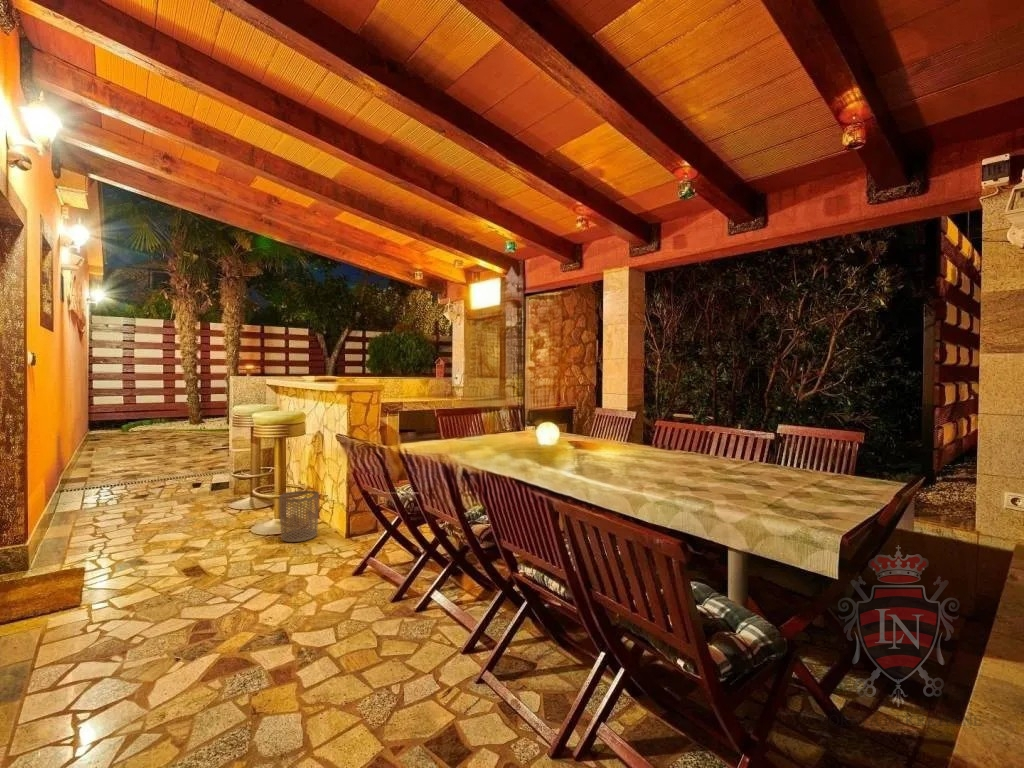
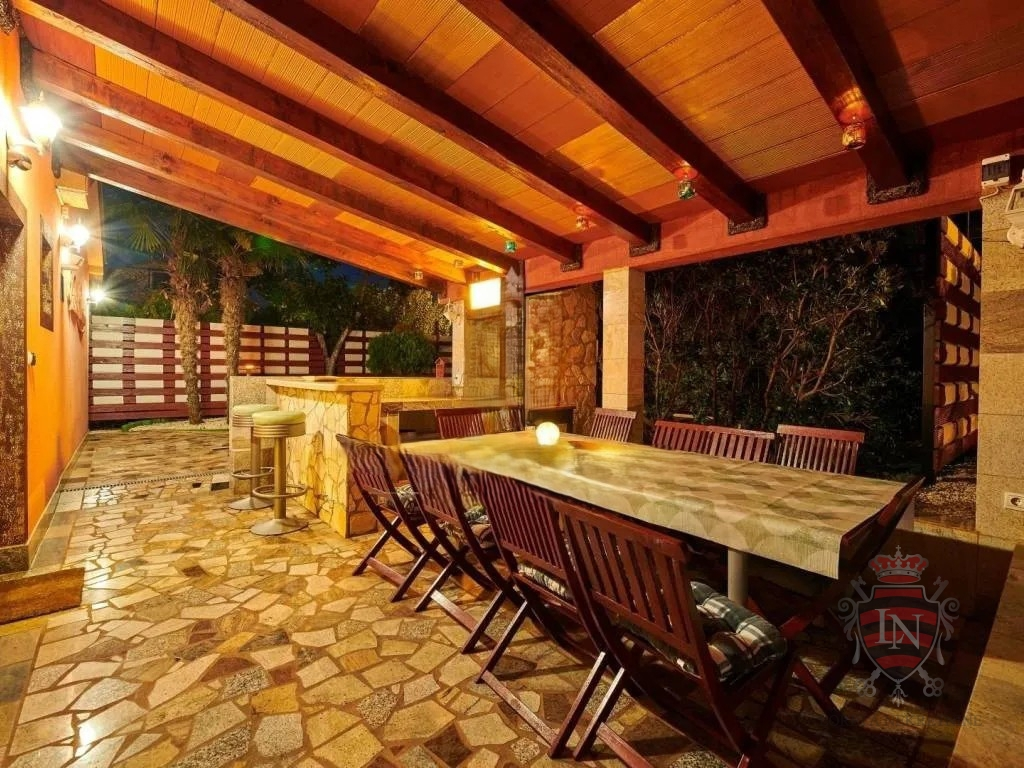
- waste bin (298, 515)
